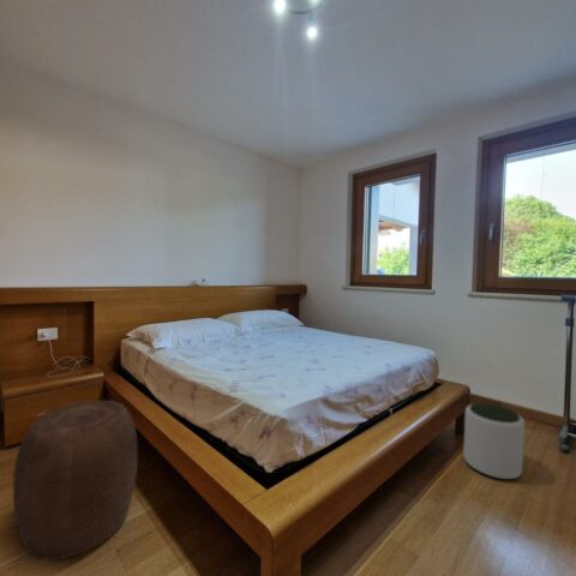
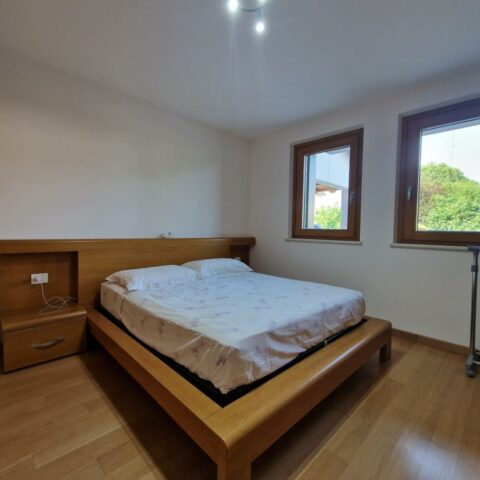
- stool (80, 468)
- plant pot (492, 438)
